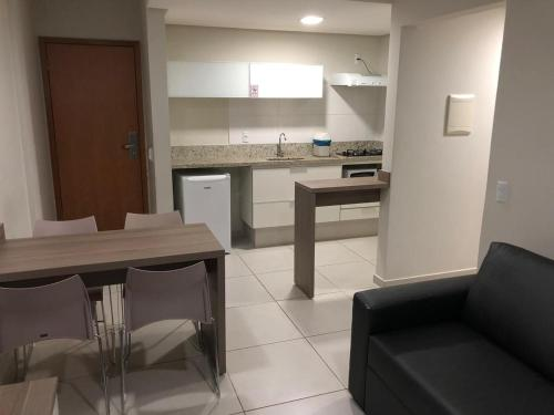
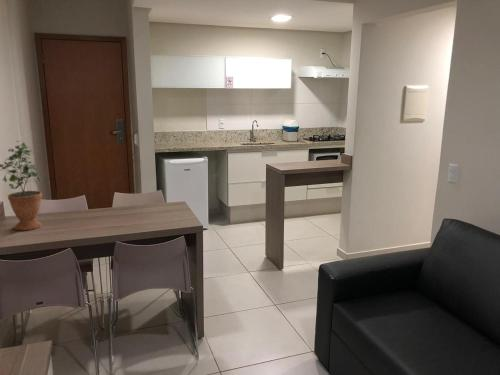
+ potted plant (20, 184)
